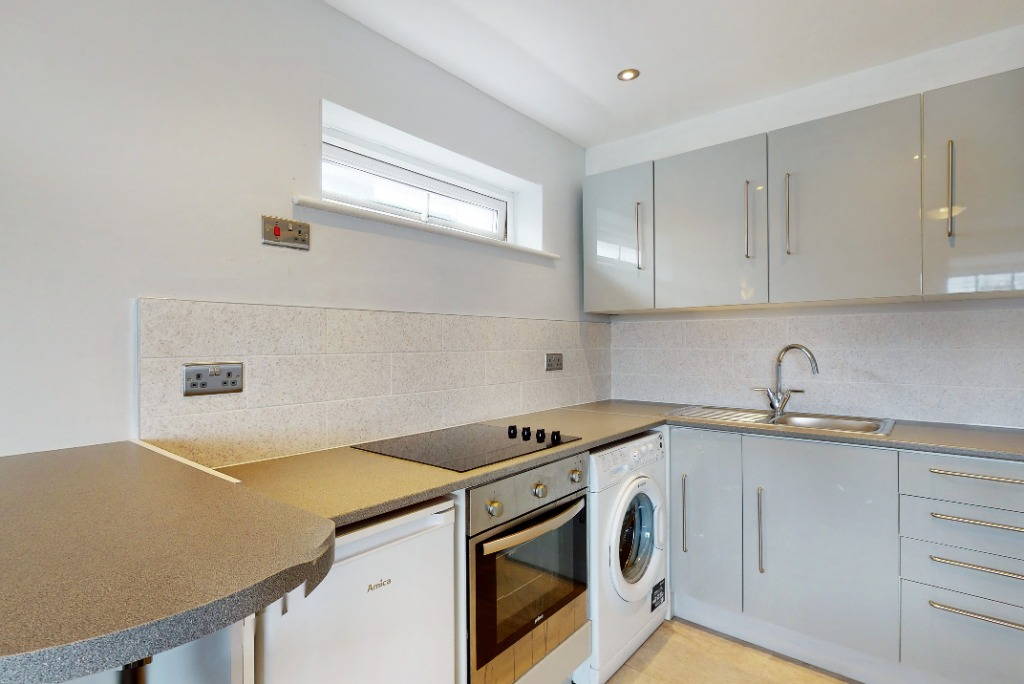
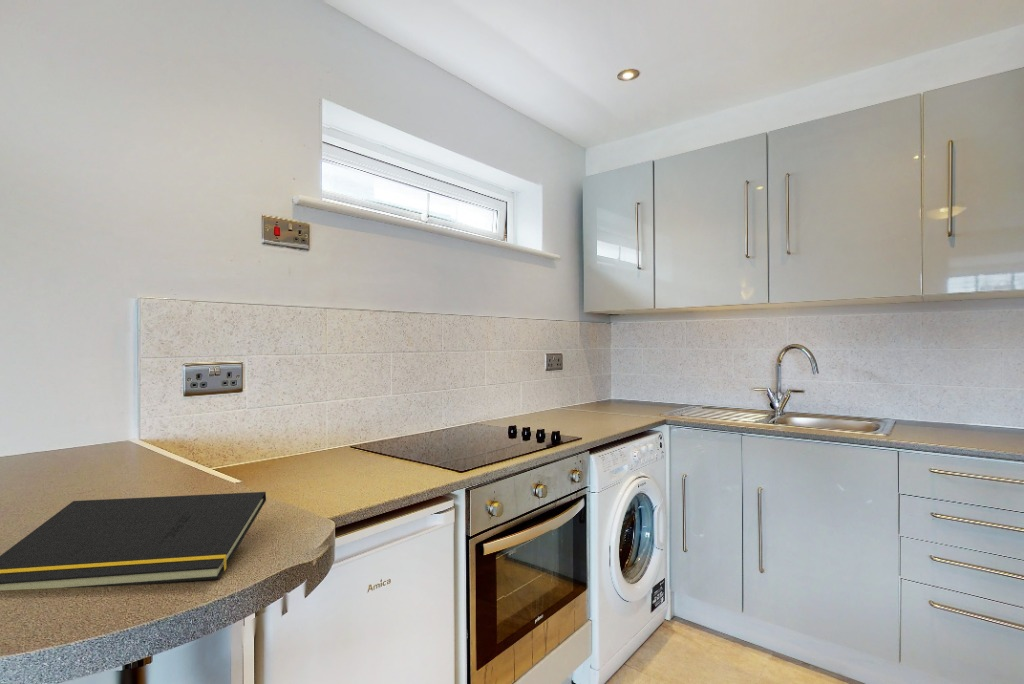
+ notepad (139, 535)
